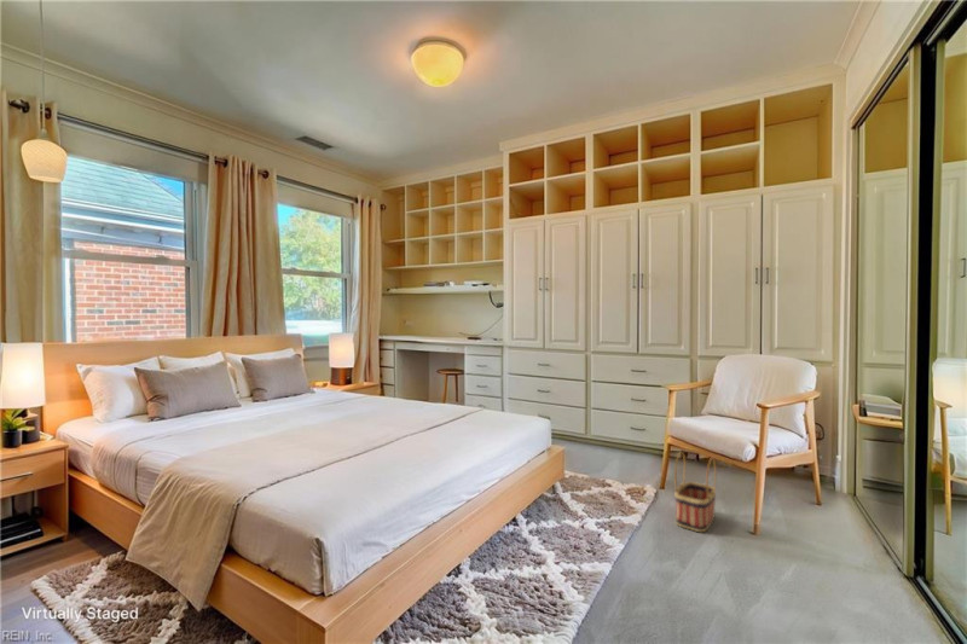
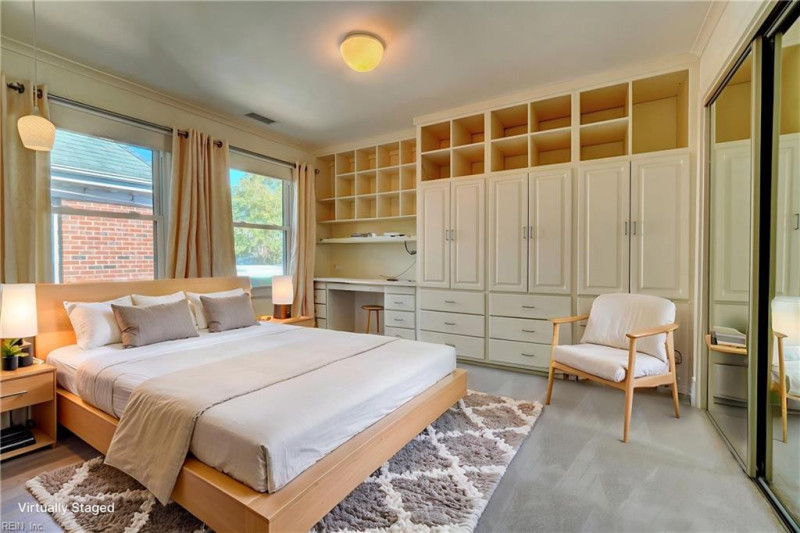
- basket (695, 487)
